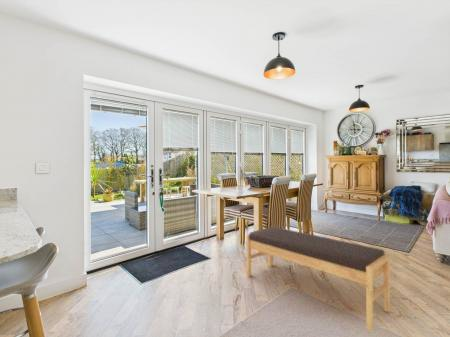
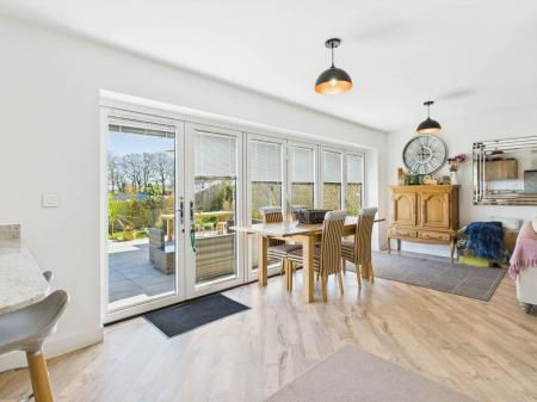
- bench (308, 265)
